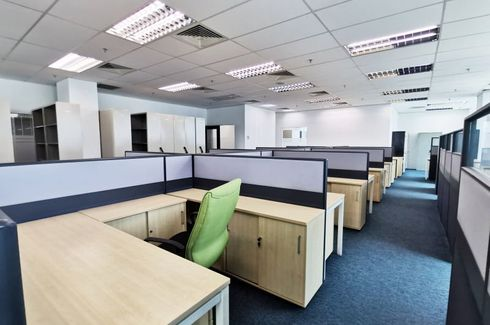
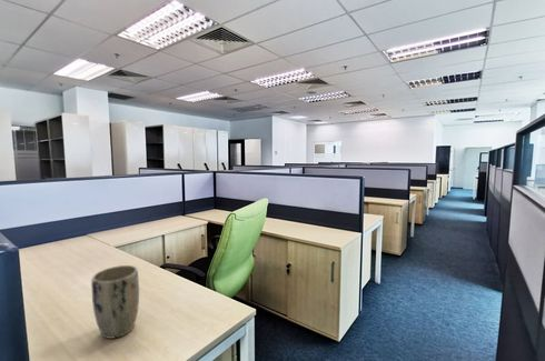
+ plant pot (117, 301)
